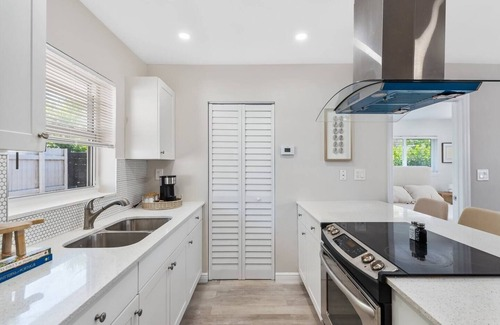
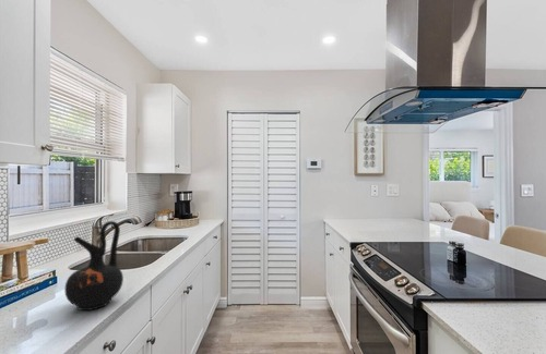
+ ceramic jug (95, 263)
